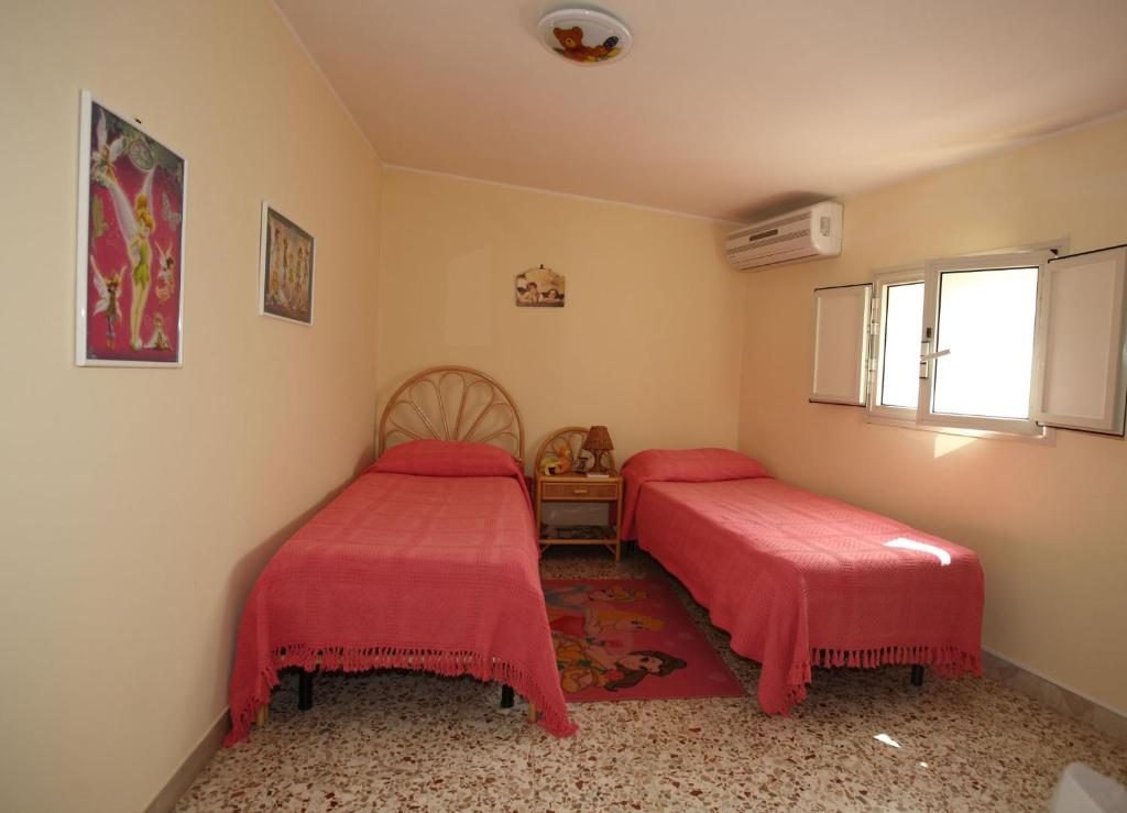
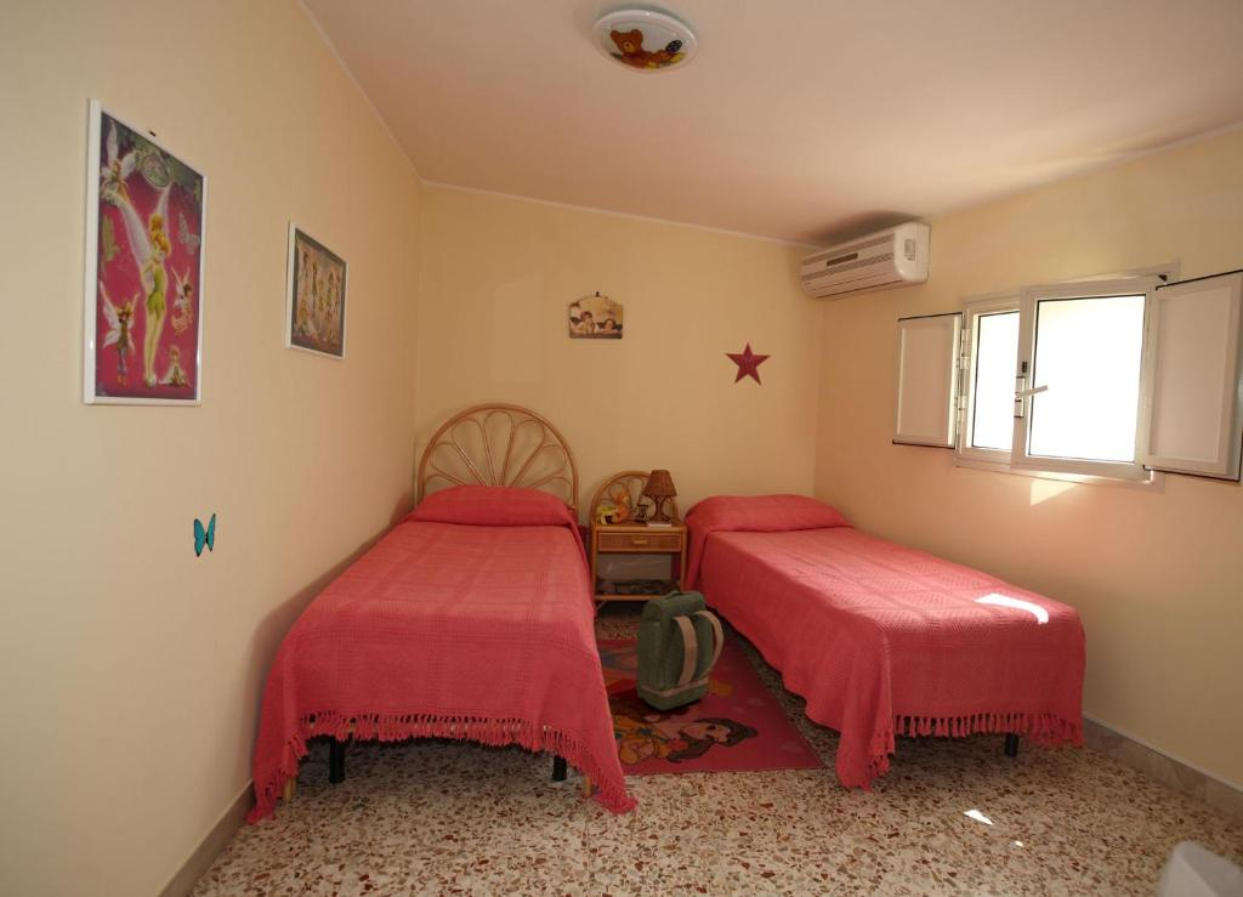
+ decorative butterfly (206, 535)
+ decorative star (747, 363)
+ backpack (679, 647)
